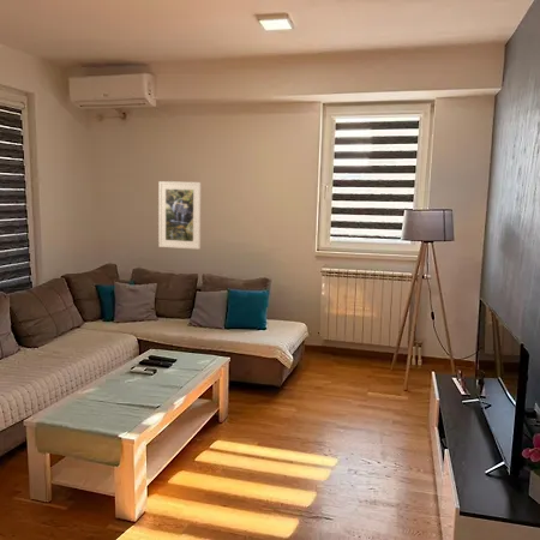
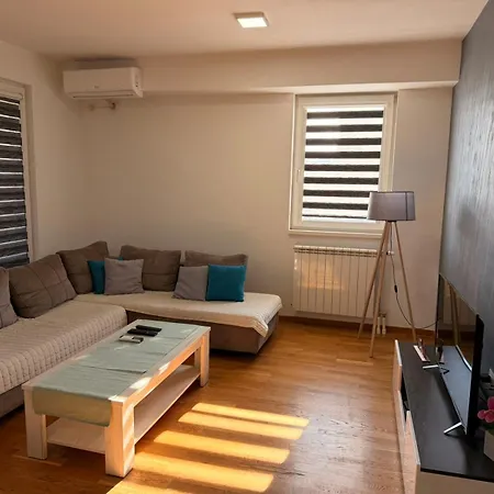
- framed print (179, 215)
